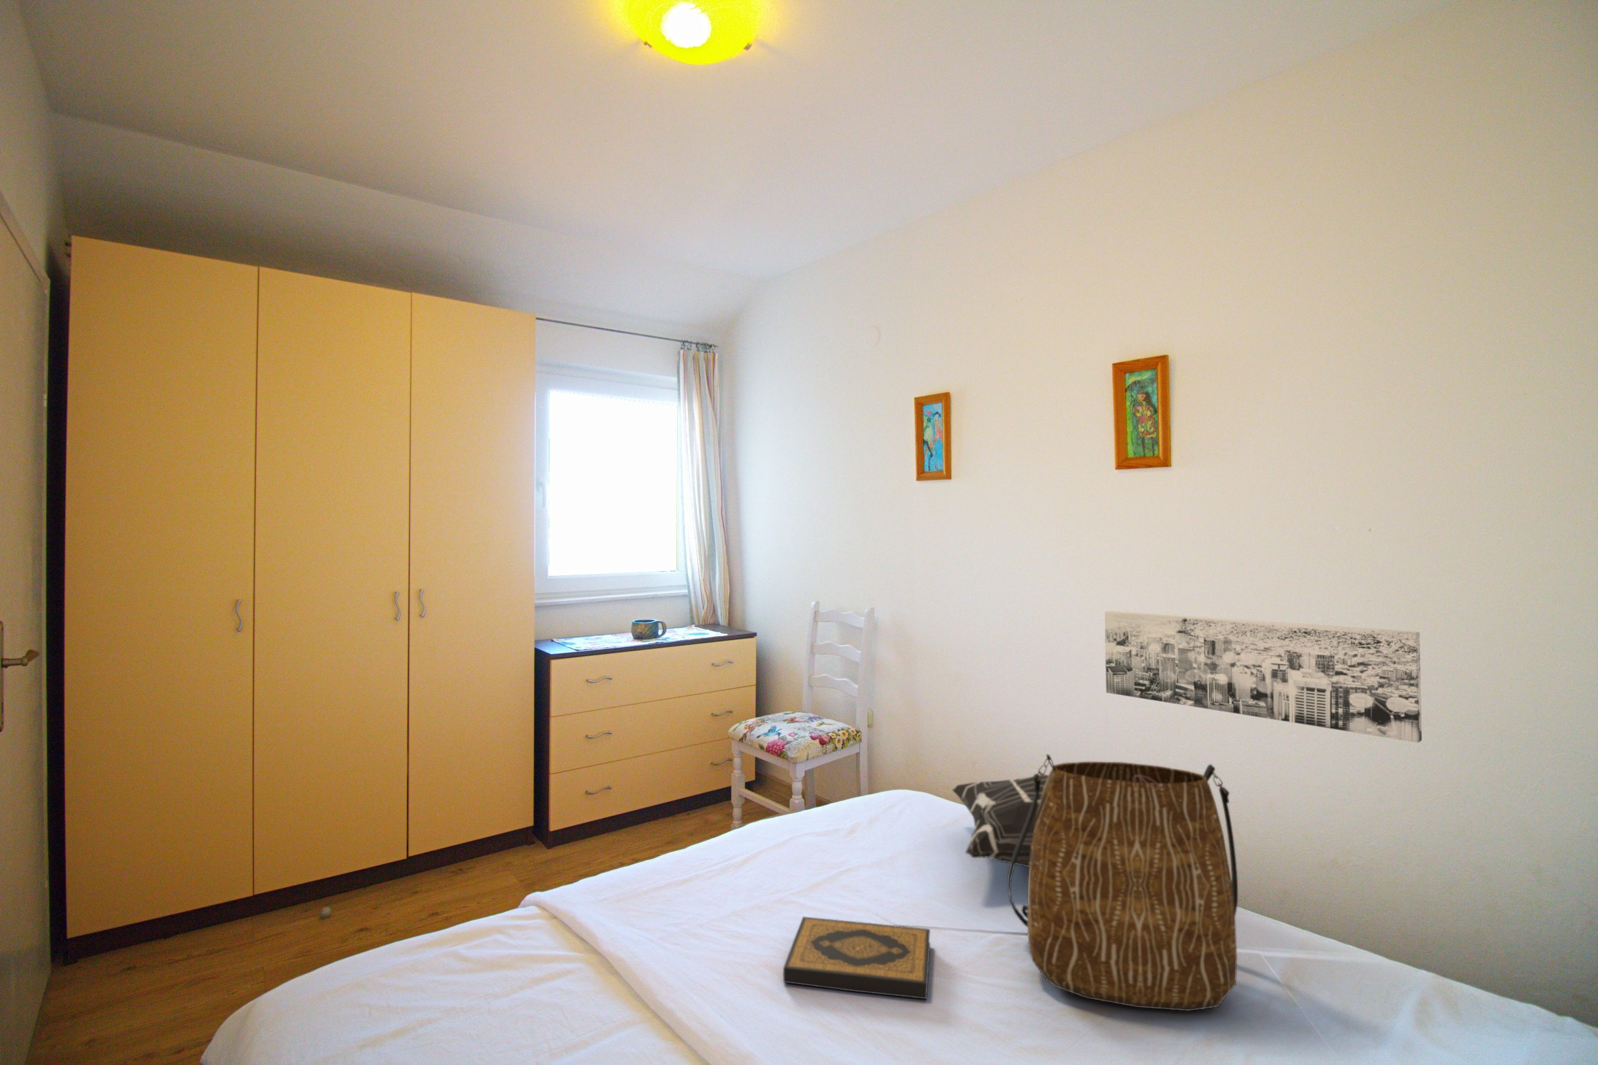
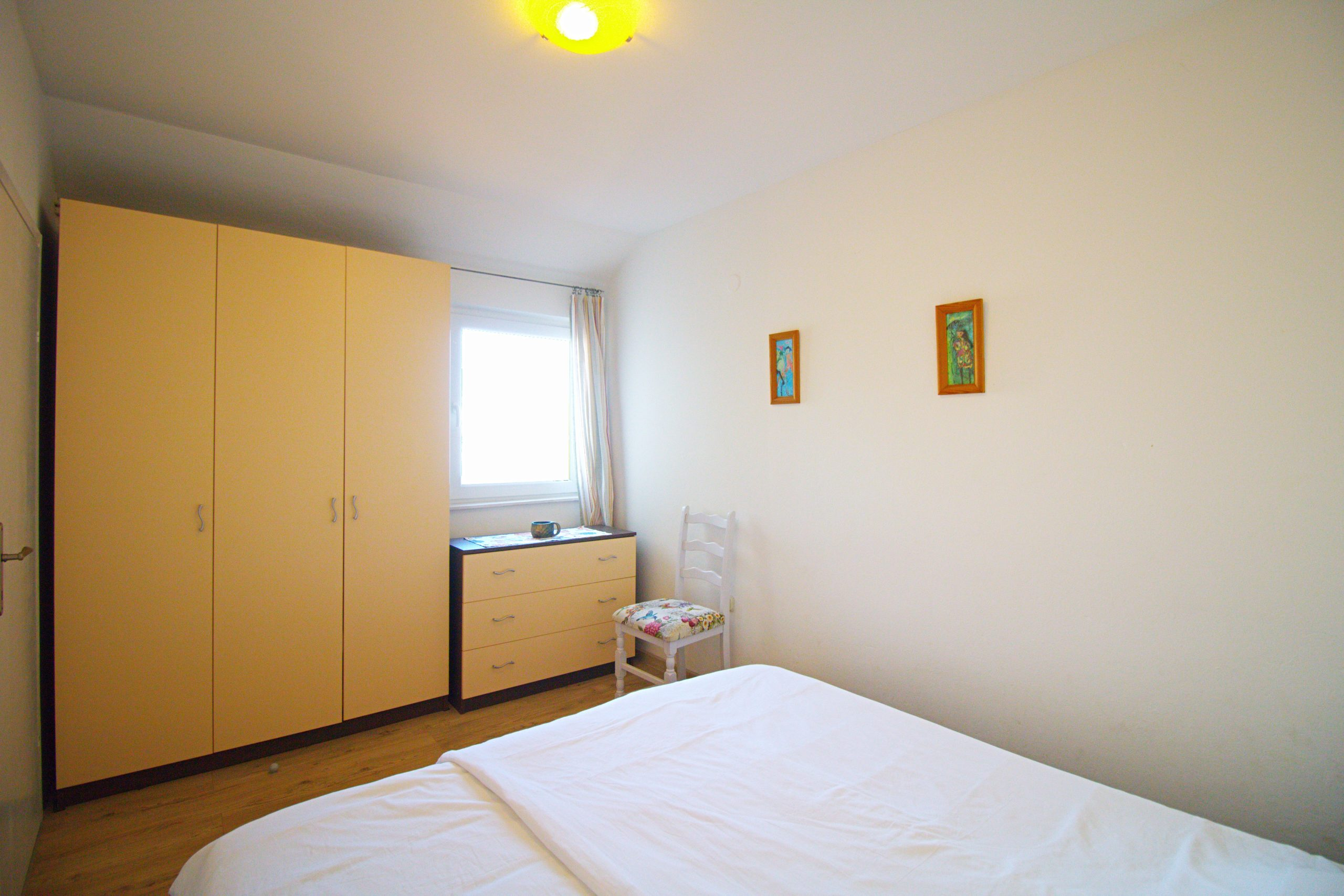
- tote bag (1124, 868)
- wall art (1240, 667)
- decorative pillow (1037, 815)
- hardback book (860, 954)
